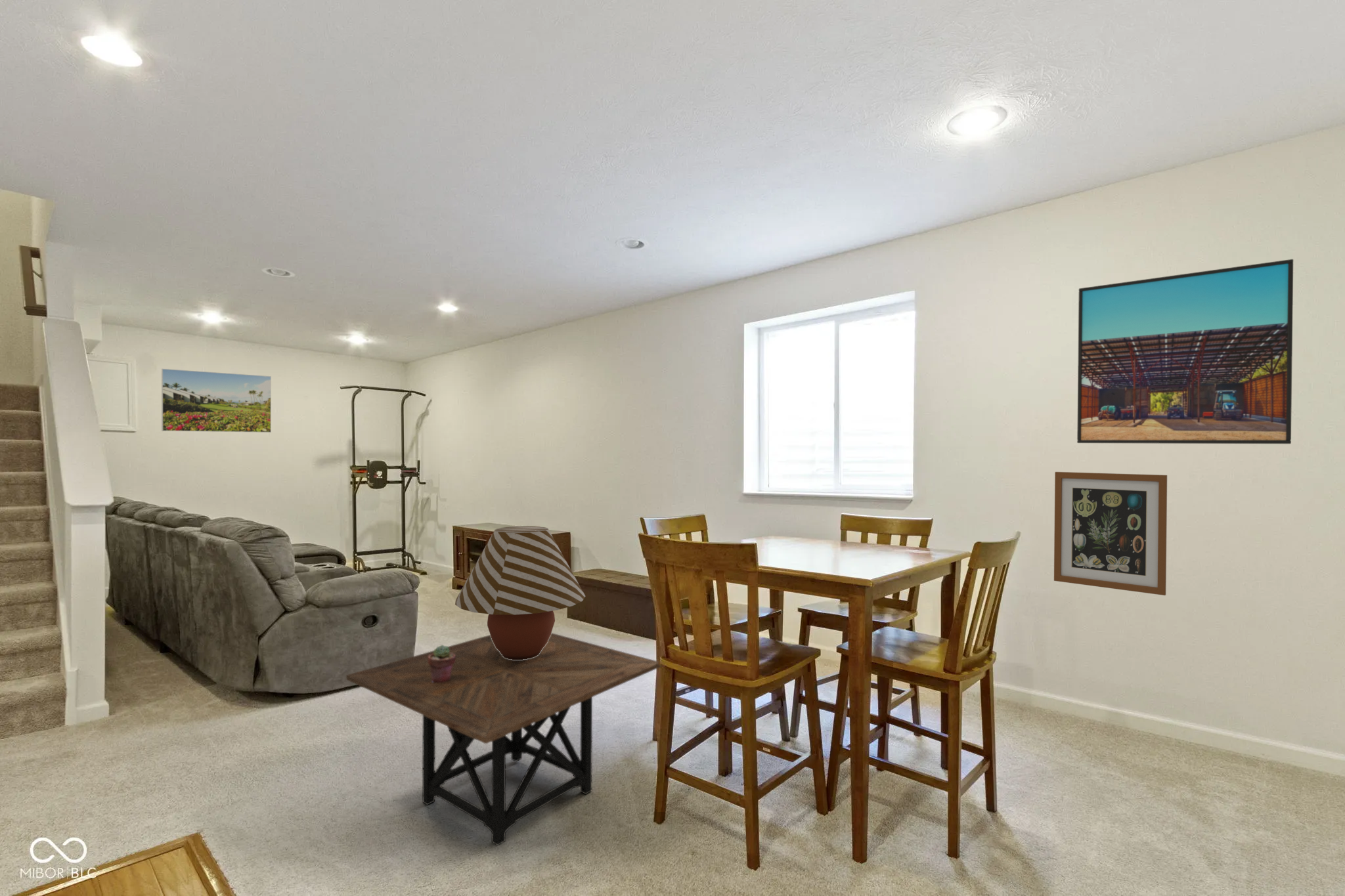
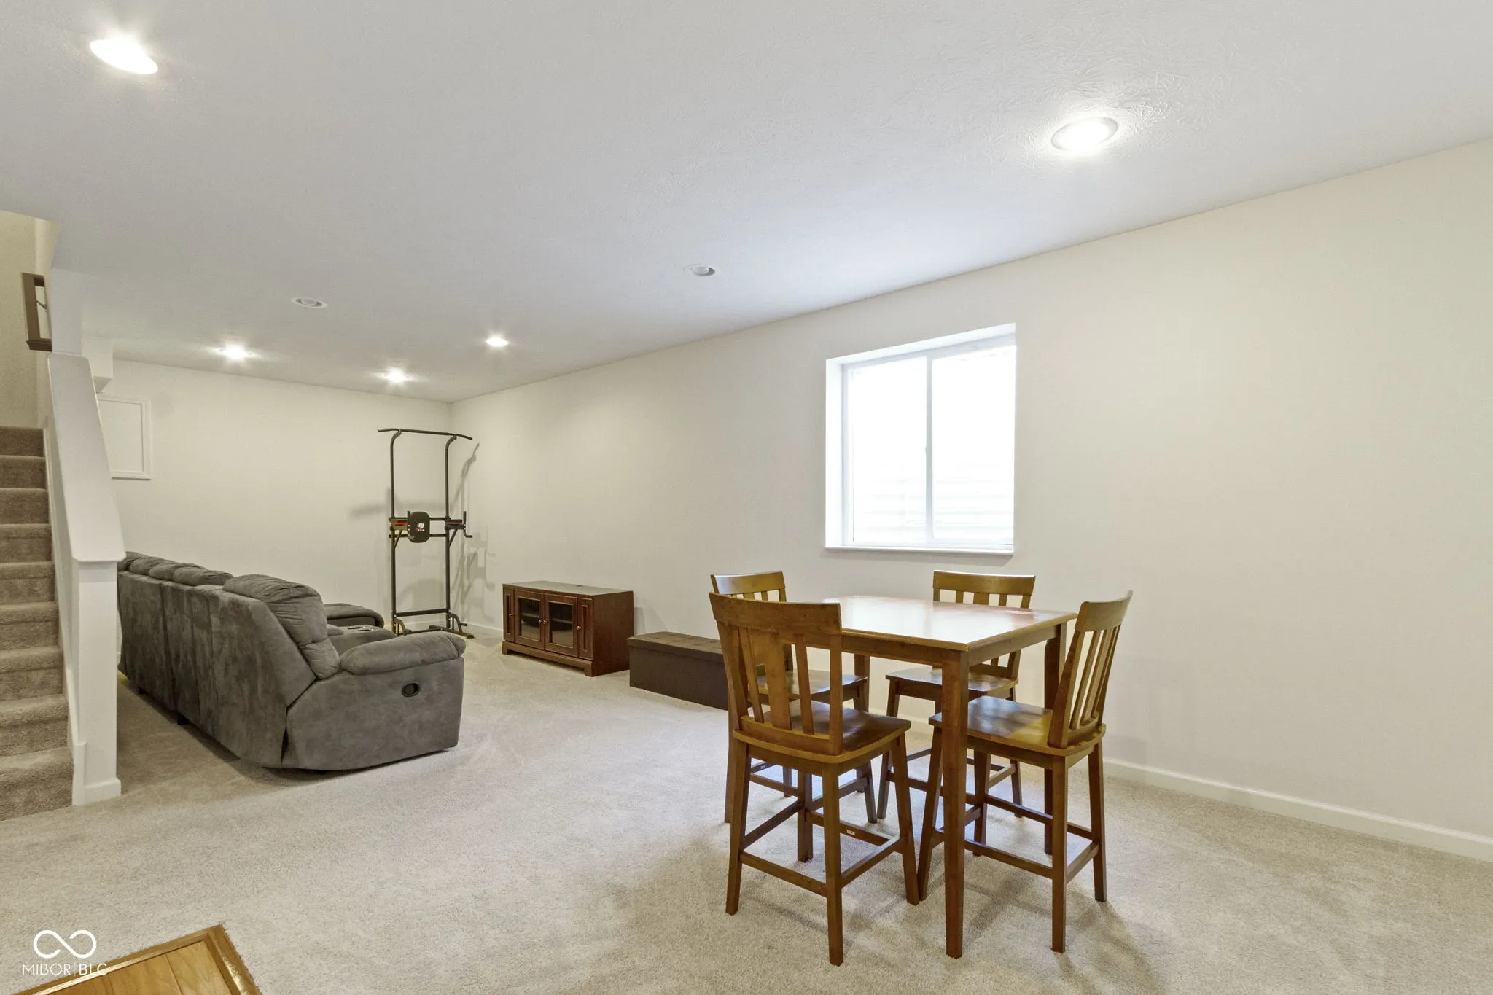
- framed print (219, 402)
- table lamp (521, 591)
- wall art (1107, 530)
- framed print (1176, 359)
- potted succulent (441, 662)
- side table (508, 733)
